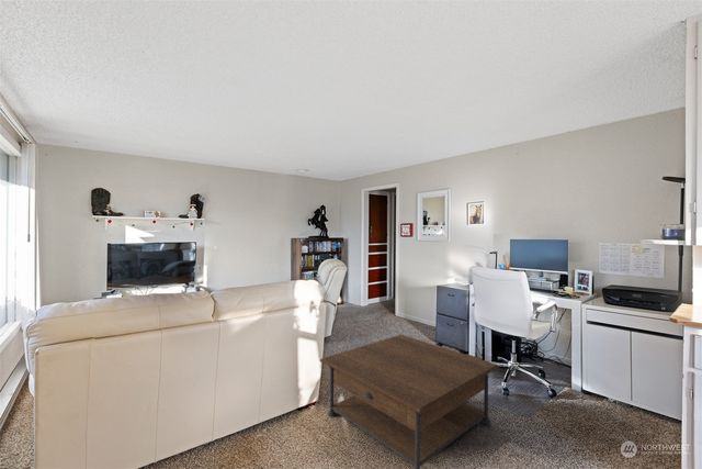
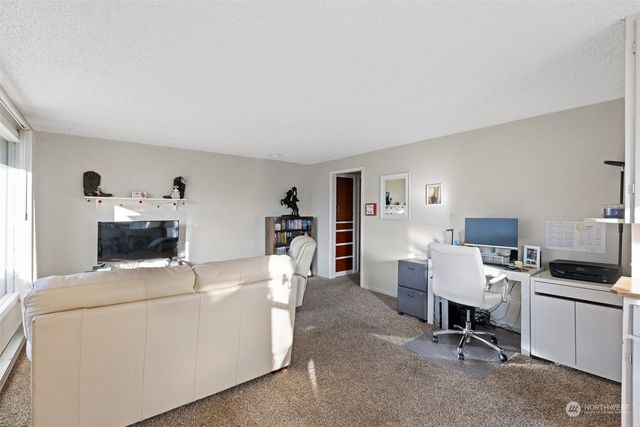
- coffee table (407, 390)
